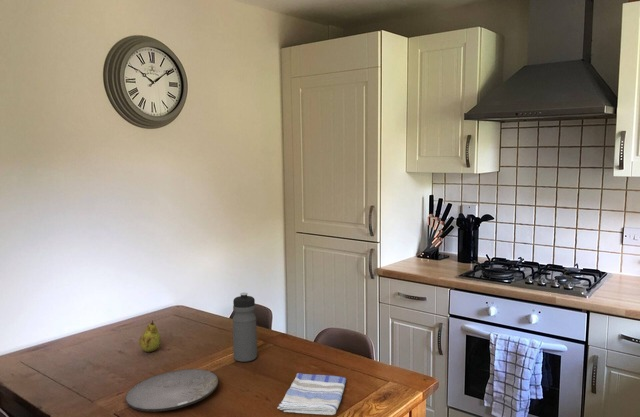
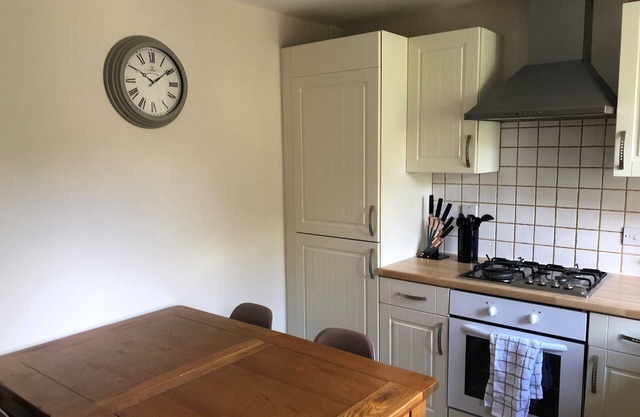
- plate (173, 388)
- fruit (149, 335)
- dish towel (314, 392)
- water bottle (244, 325)
